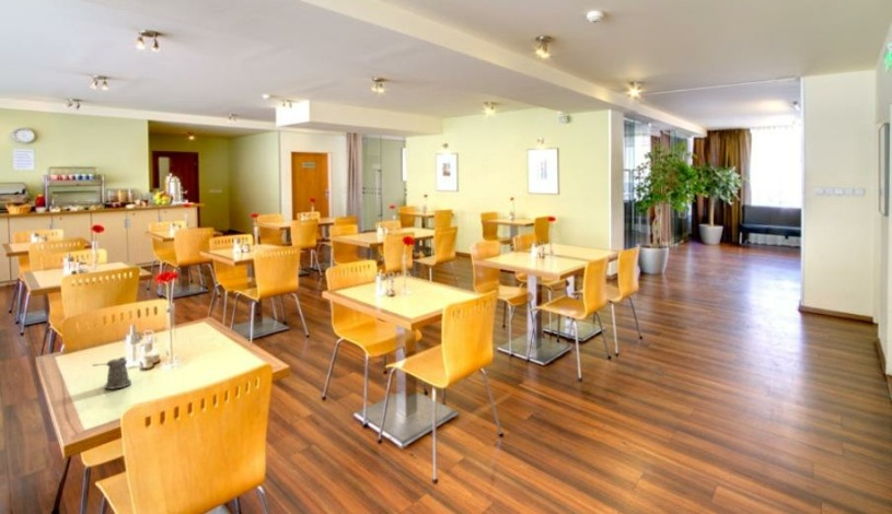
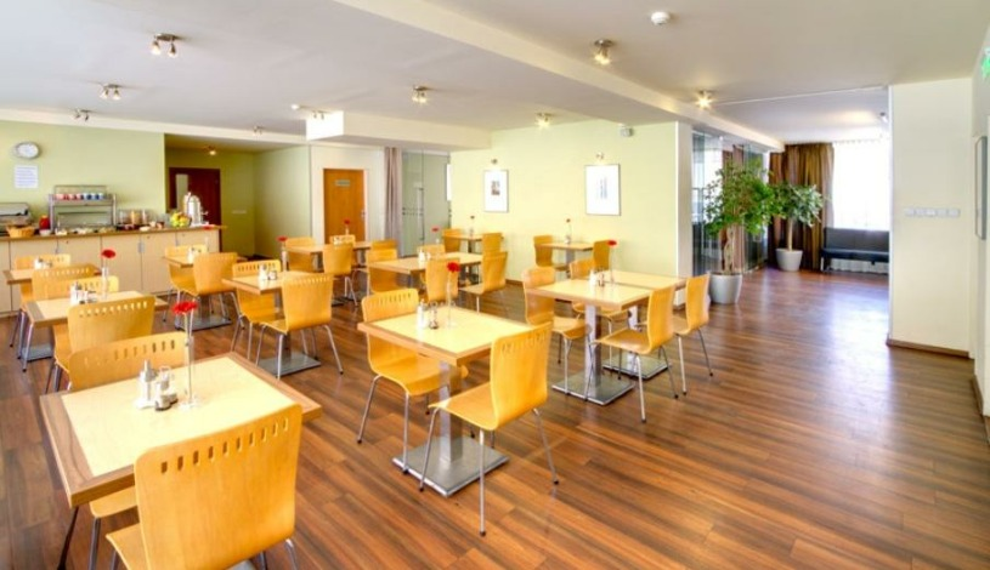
- pepper shaker (114, 372)
